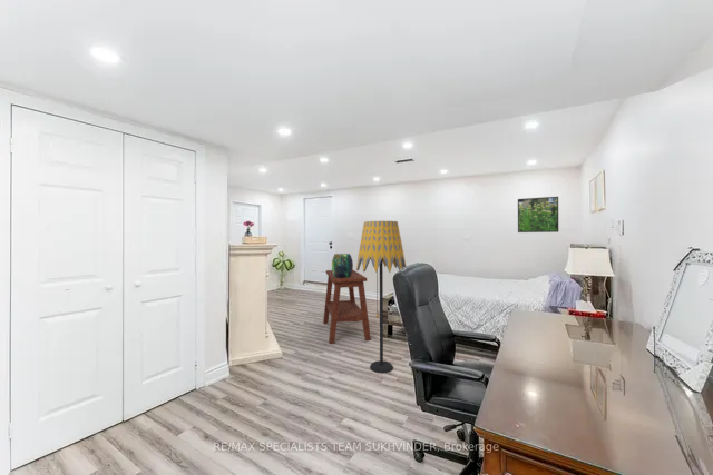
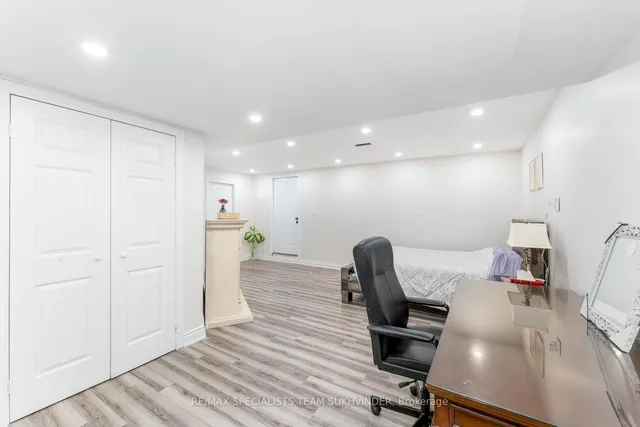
- floor lamp (381, 294)
- decorative urn (342, 265)
- side table (344, 301)
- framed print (537, 215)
